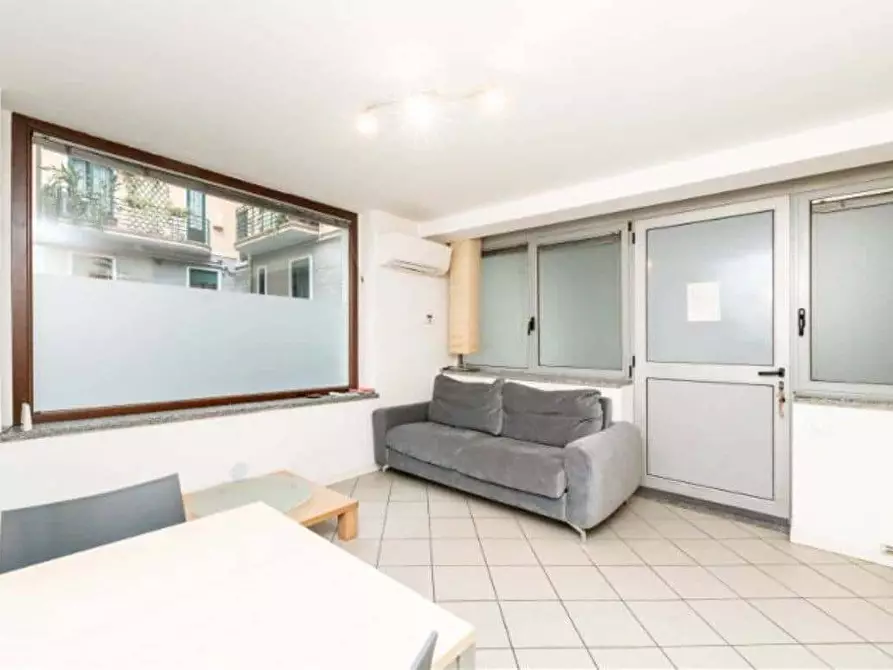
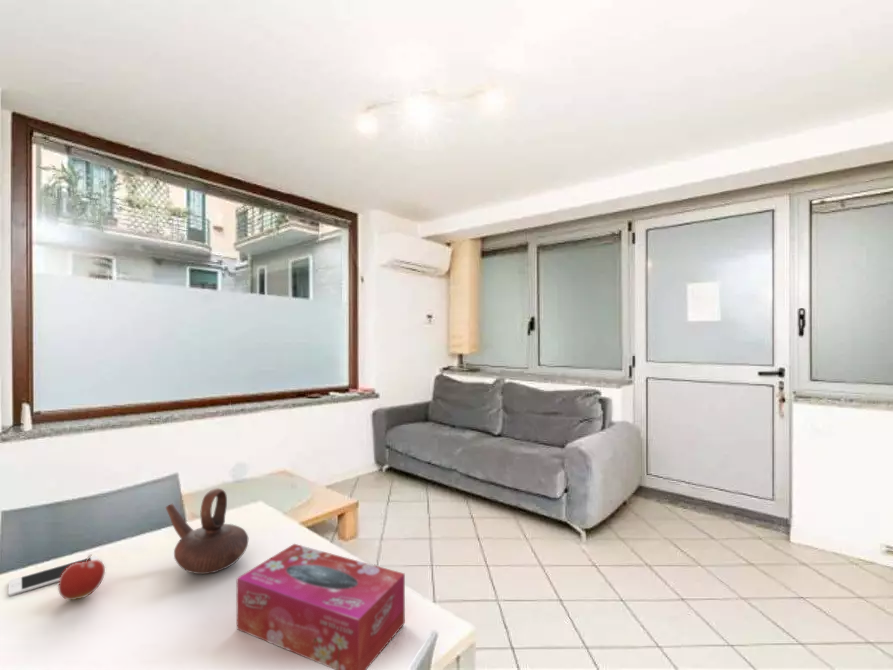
+ teapot (202, 526)
+ tissue box (321, 601)
+ fruit (81, 577)
+ cell phone (56, 574)
